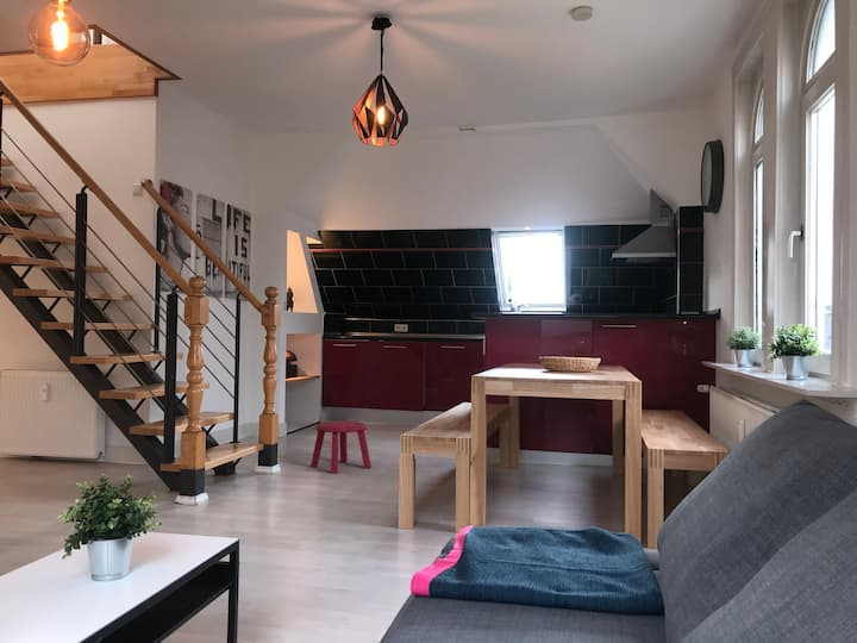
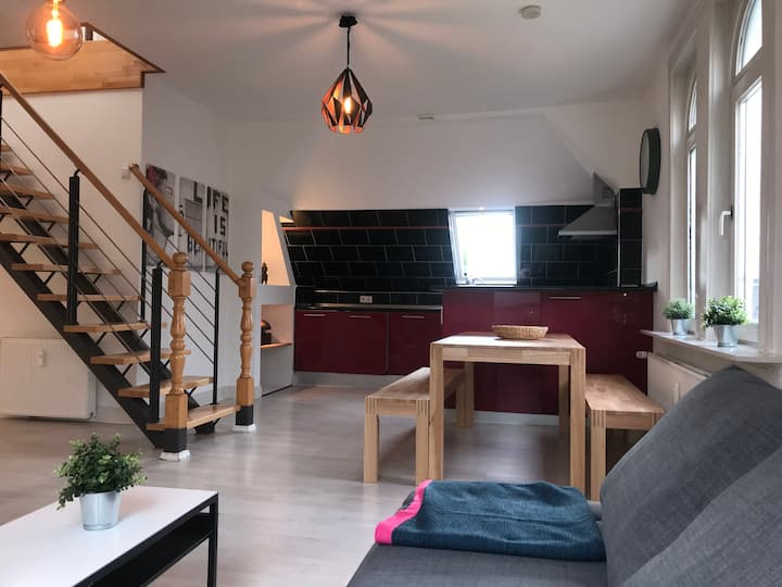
- stool (340, 445)
